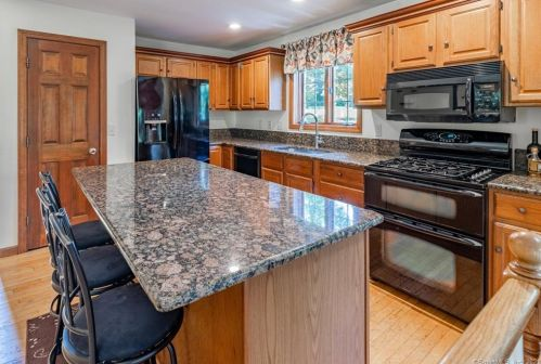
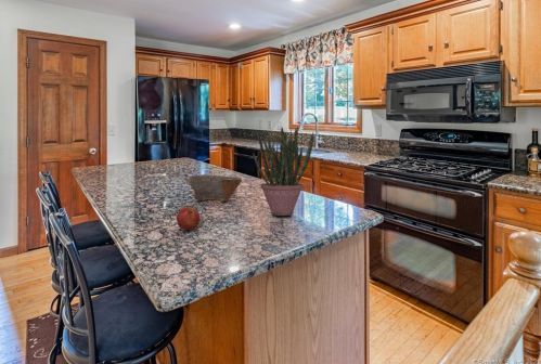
+ fruit (188, 218)
+ potted plant (283, 169)
+ bowl (217, 187)
